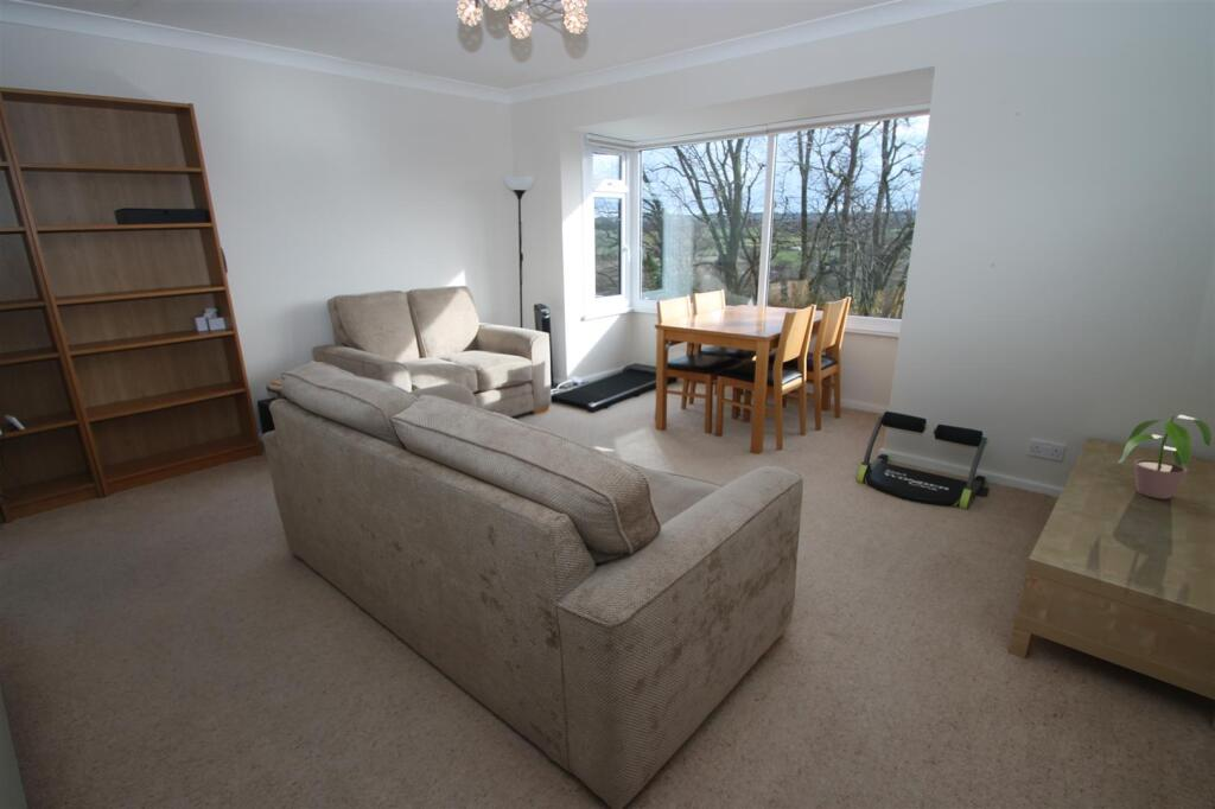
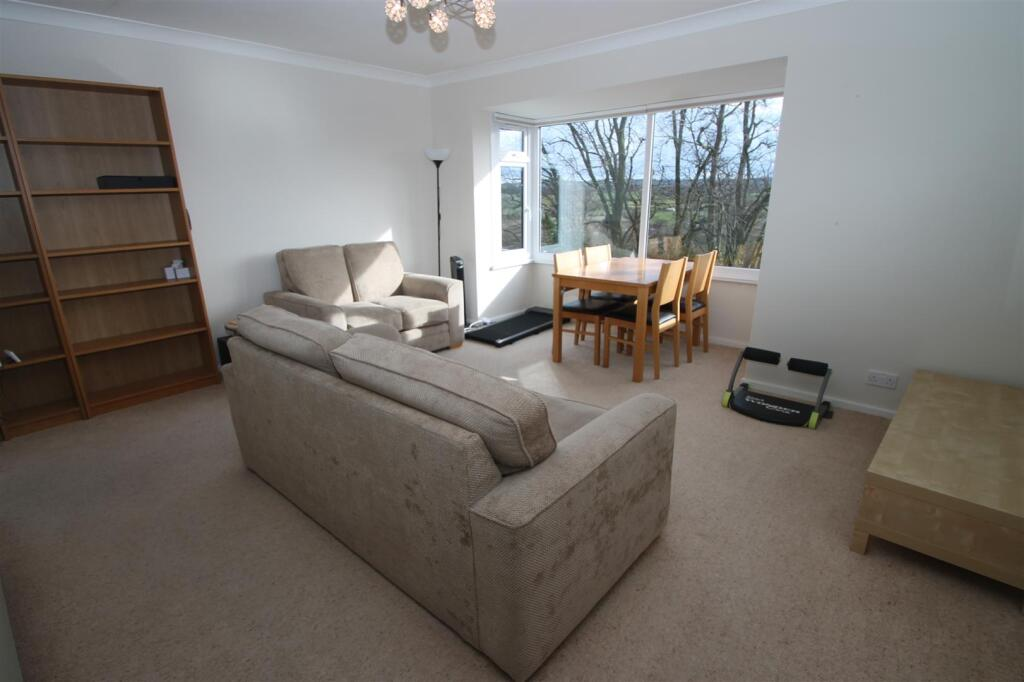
- potted plant (1162, 454)
